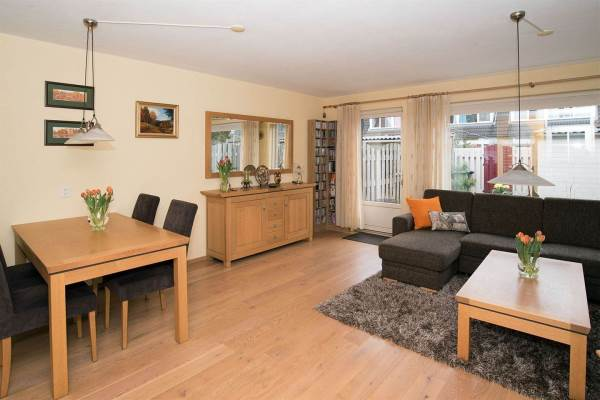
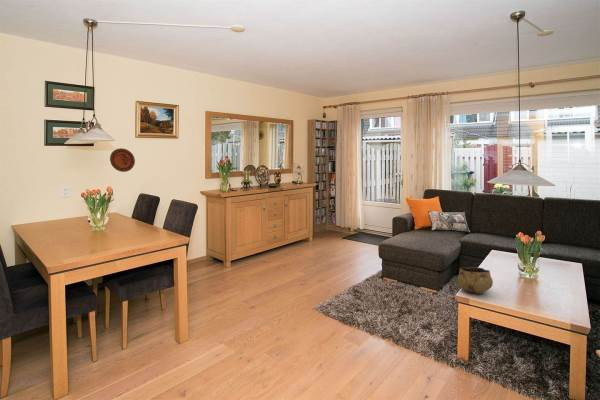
+ decorative bowl (474, 280)
+ decorative plate (122, 160)
